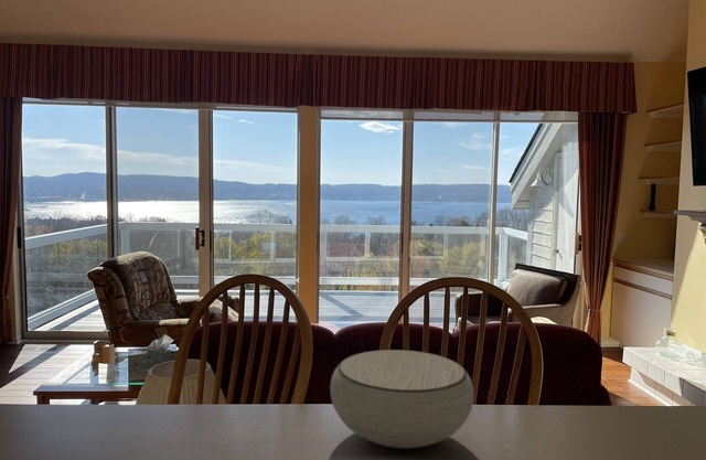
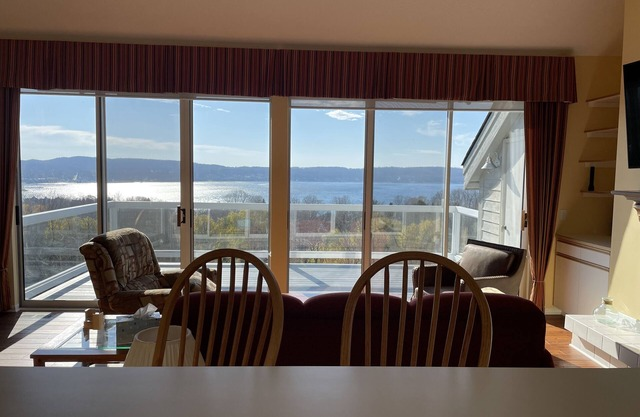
- bowl (400, 402)
